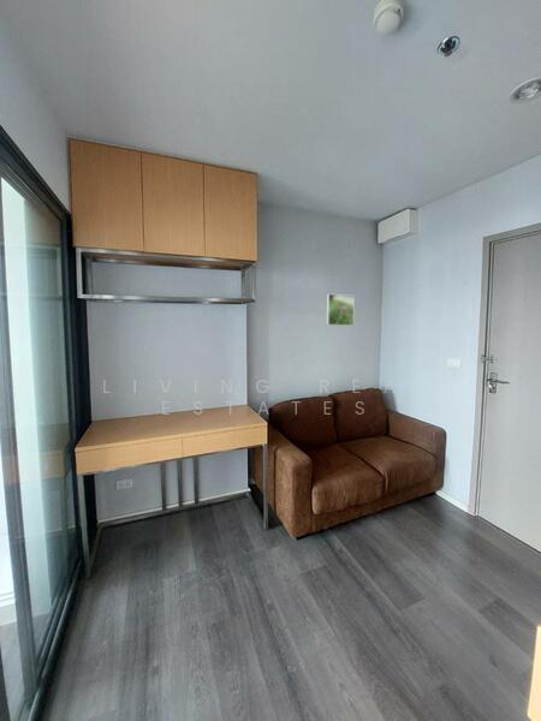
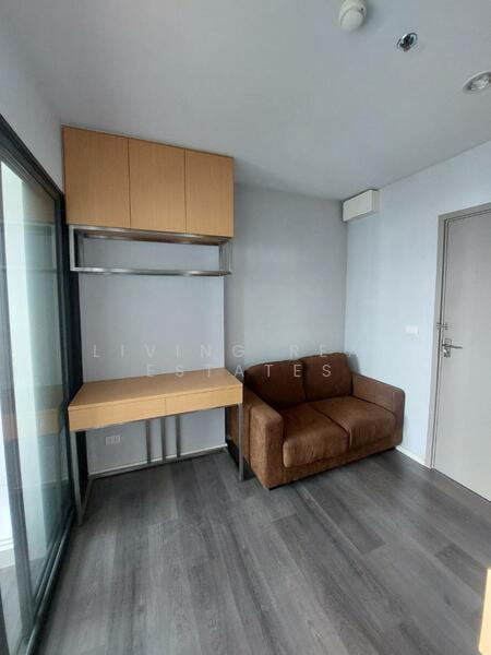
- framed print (340, 310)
